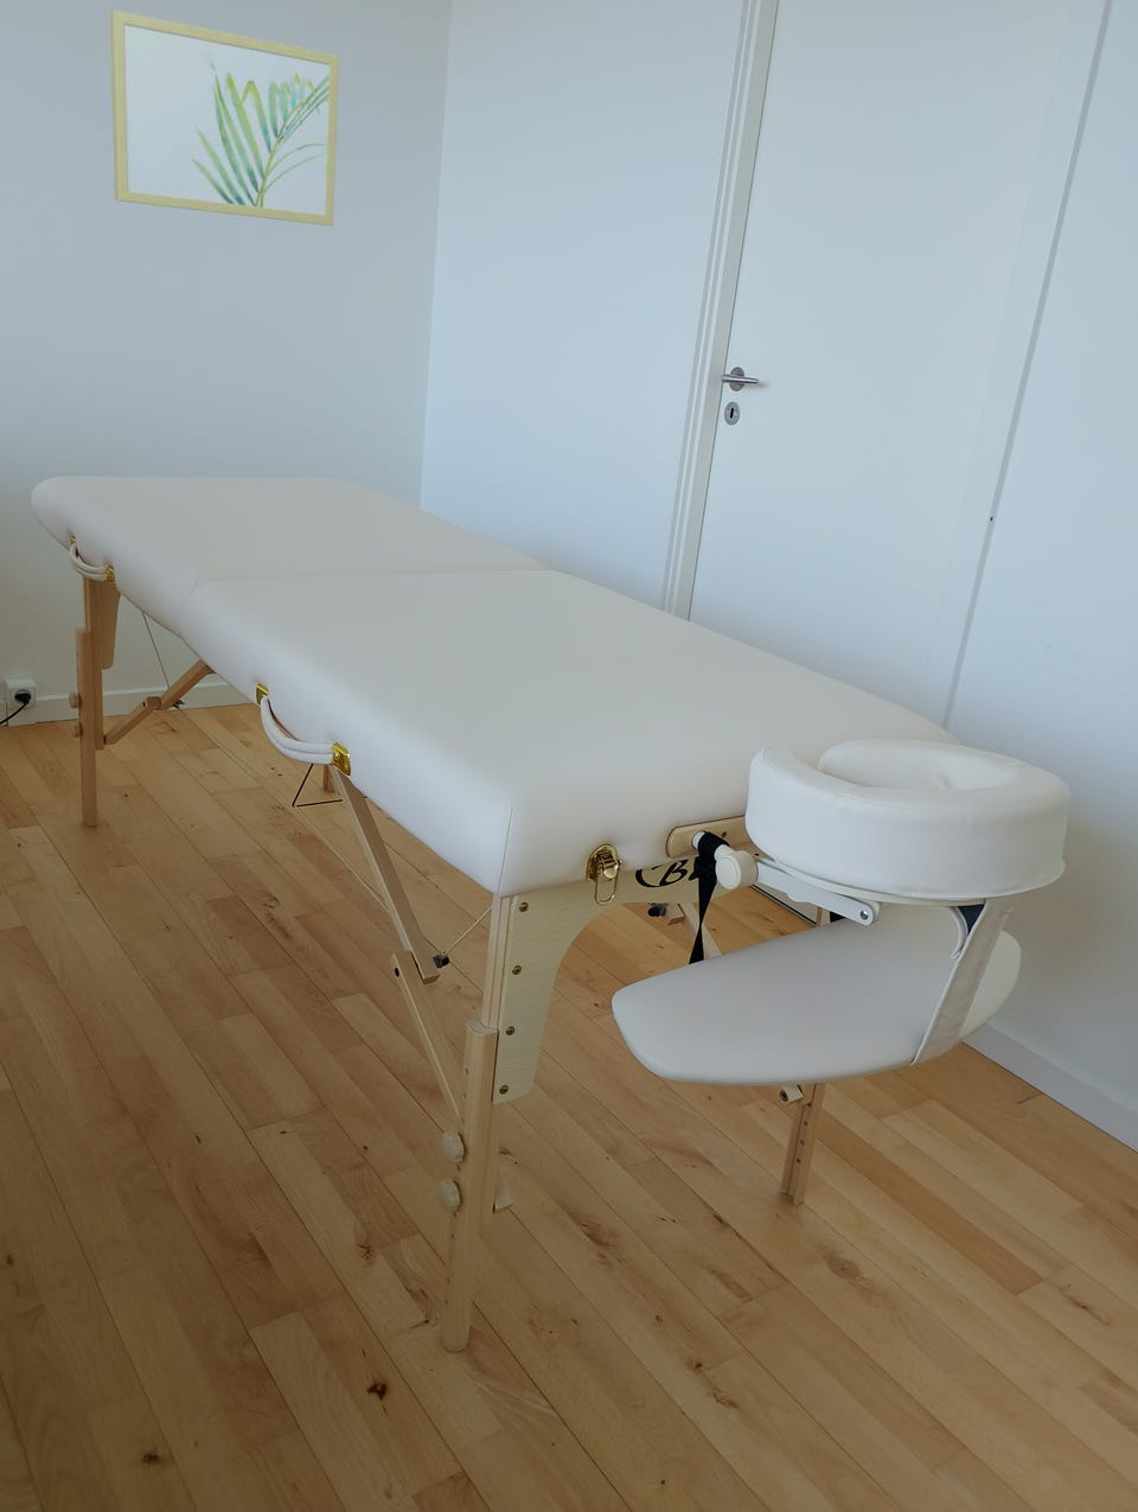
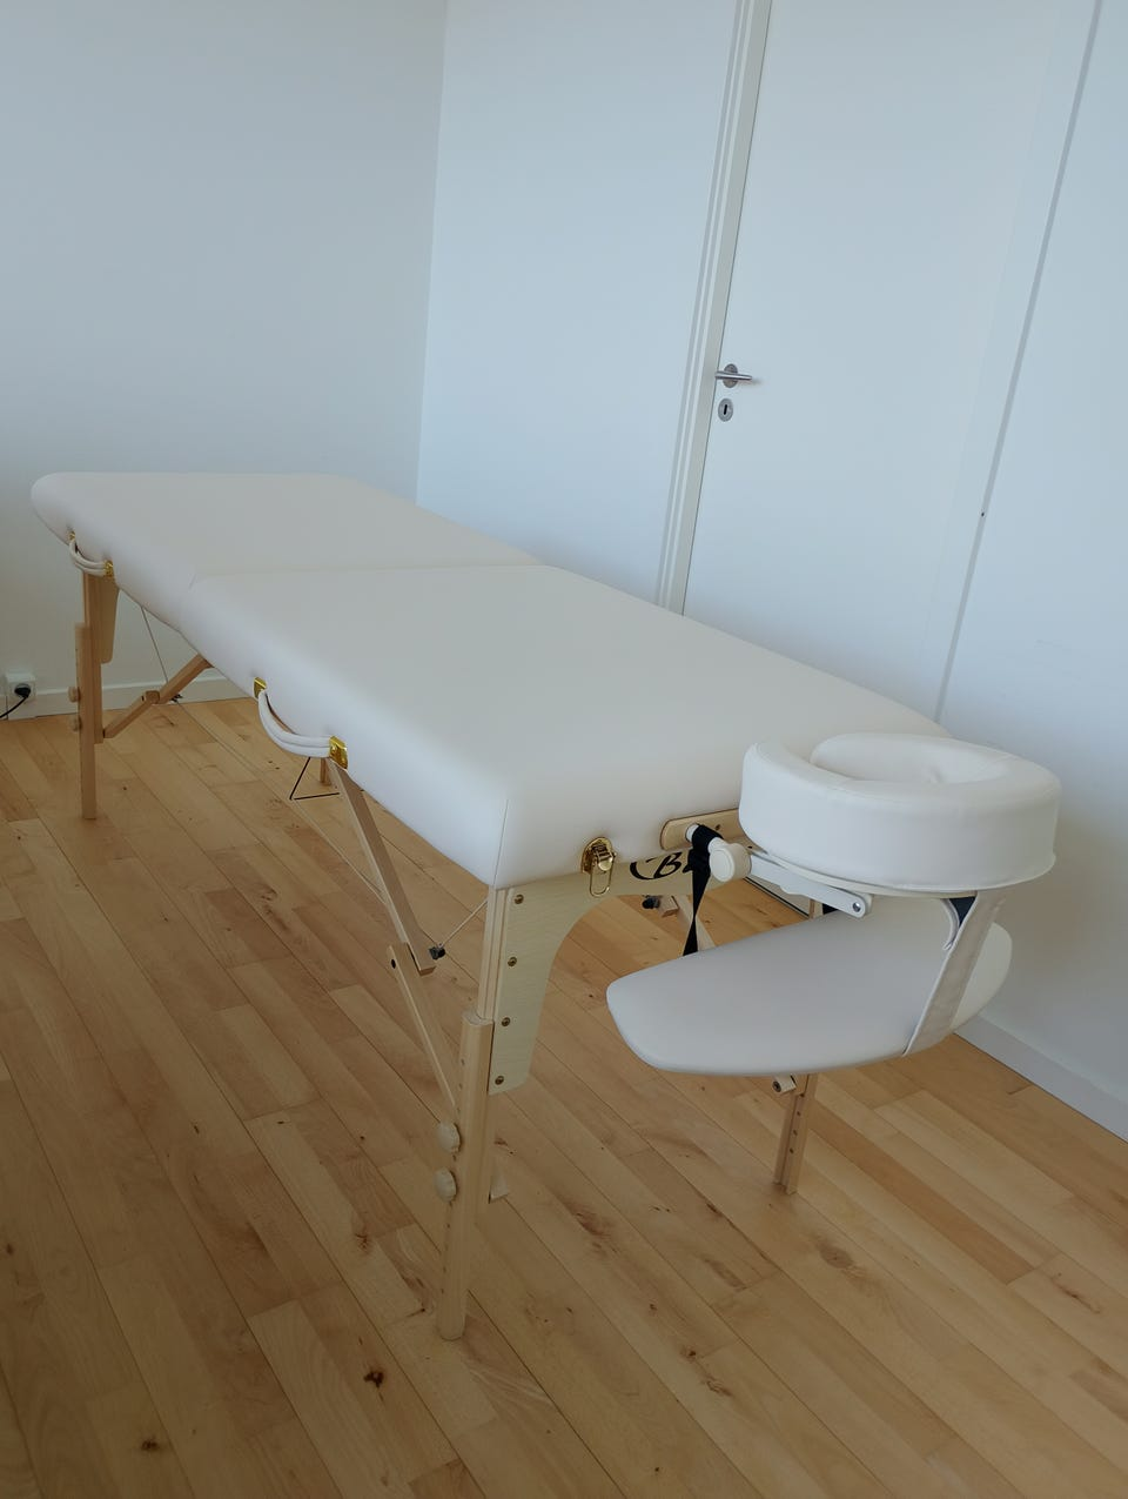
- wall art (228, 126)
